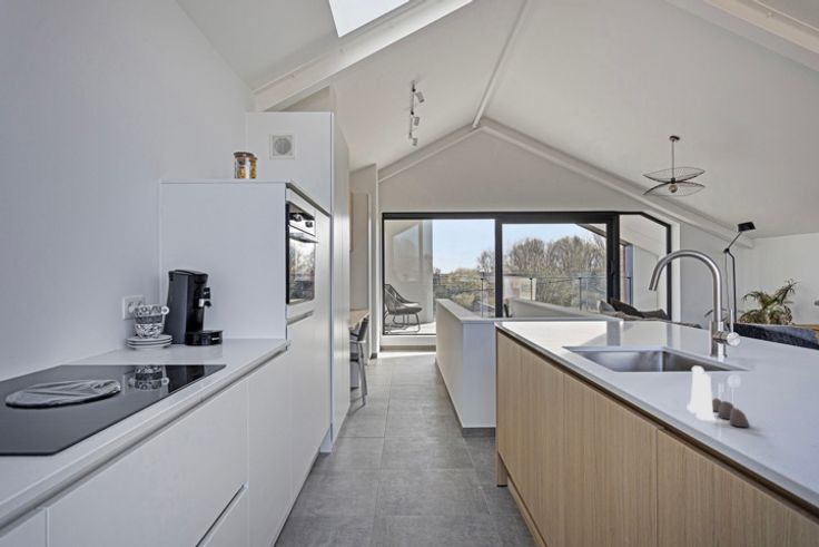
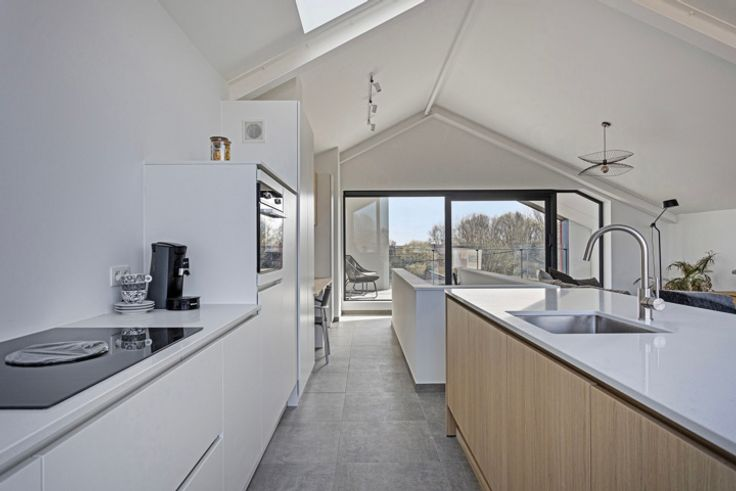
- salt and pepper shaker set (710, 391)
